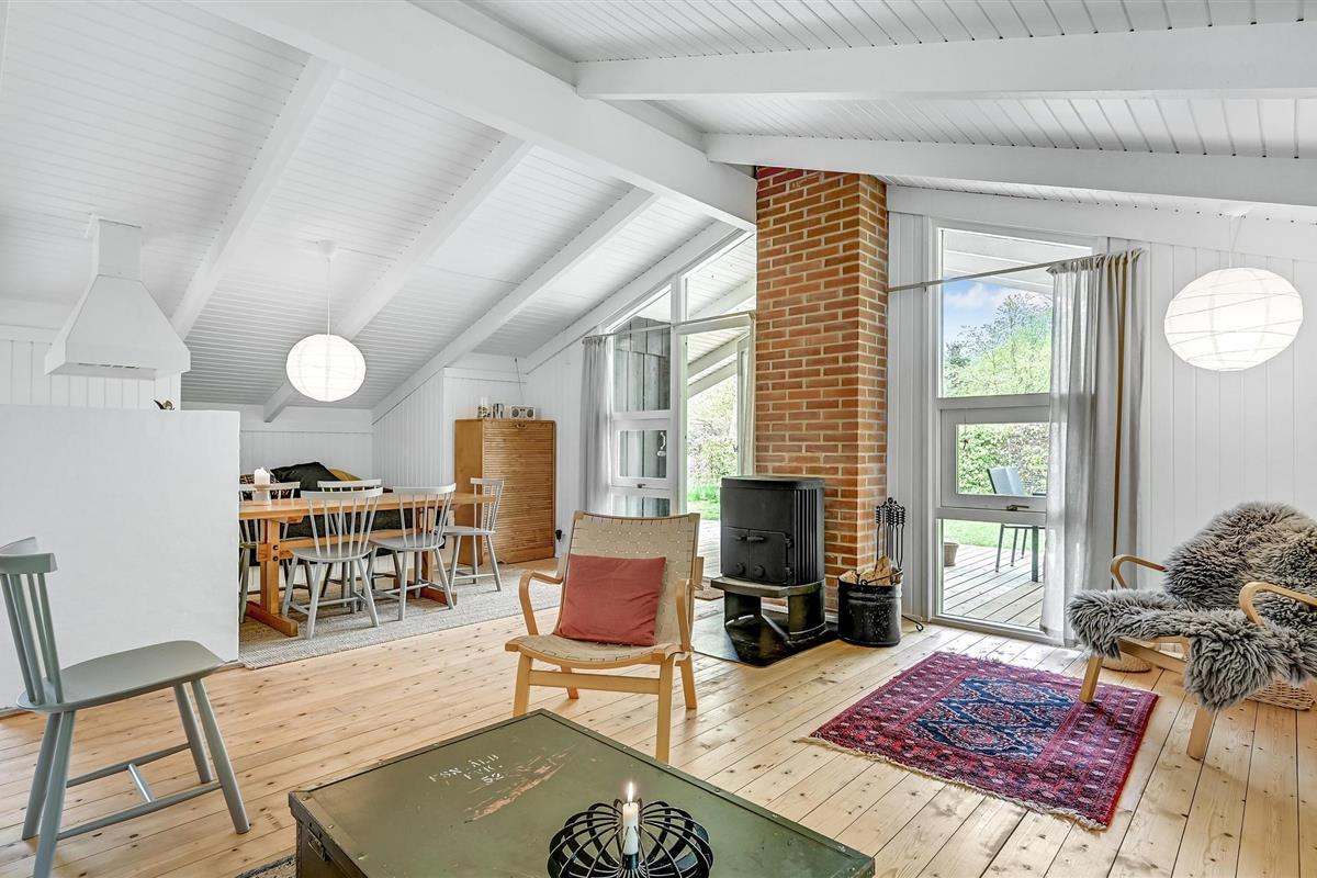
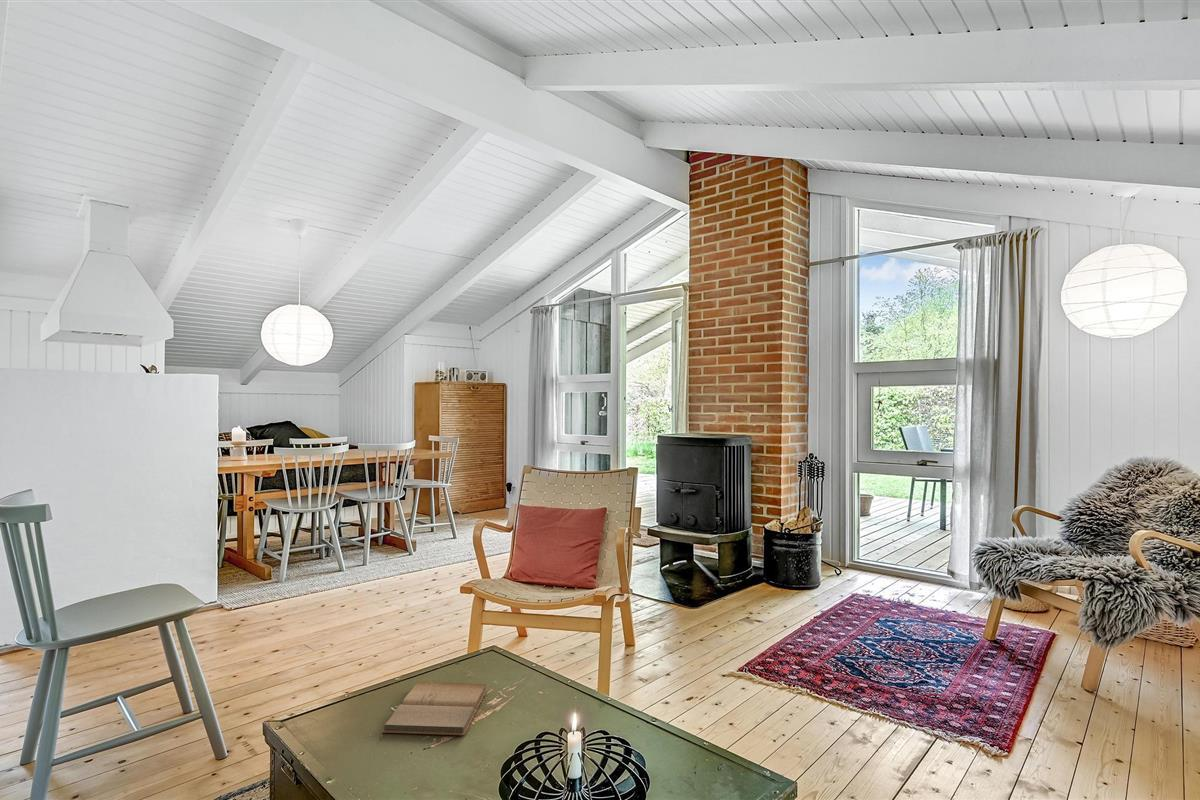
+ book (438, 706)
